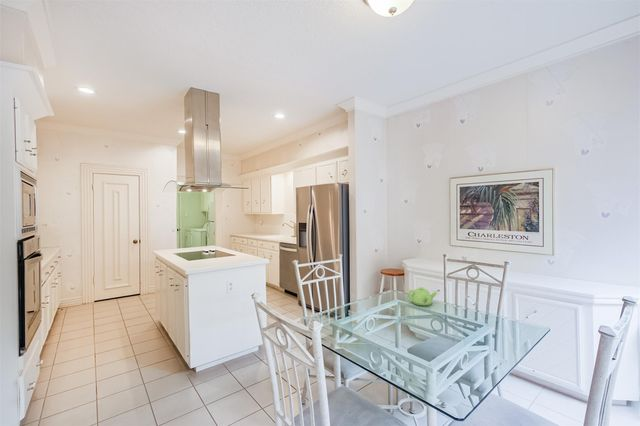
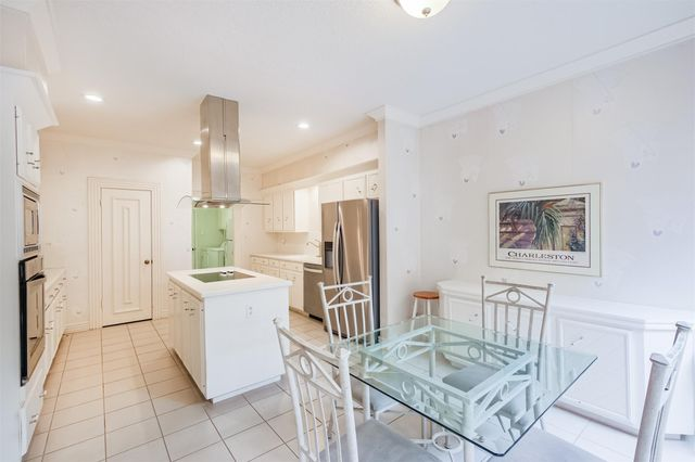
- teapot (423, 296)
